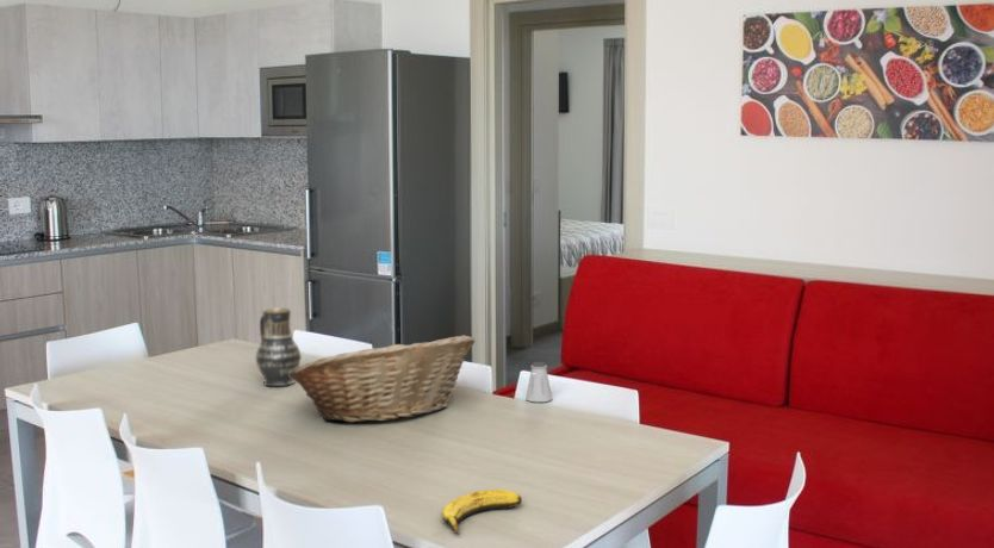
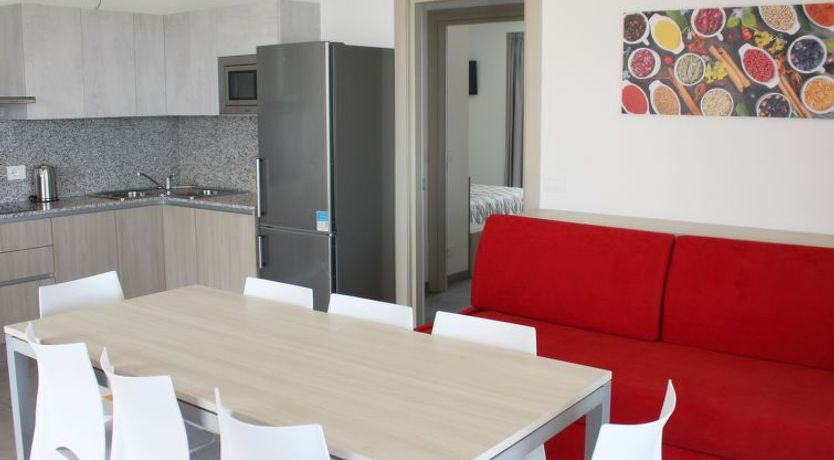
- fruit basket (385, 372)
- vase (278, 345)
- saltshaker (539, 380)
- banana (474, 507)
